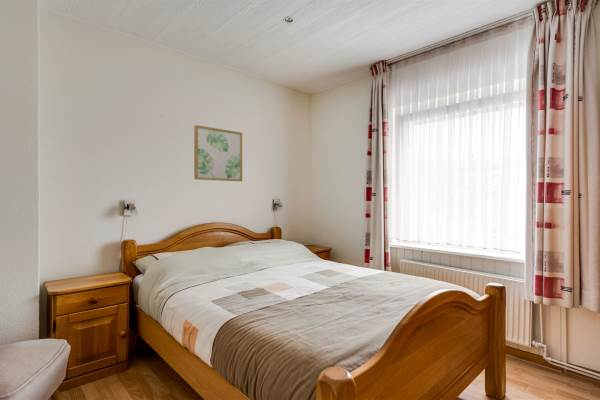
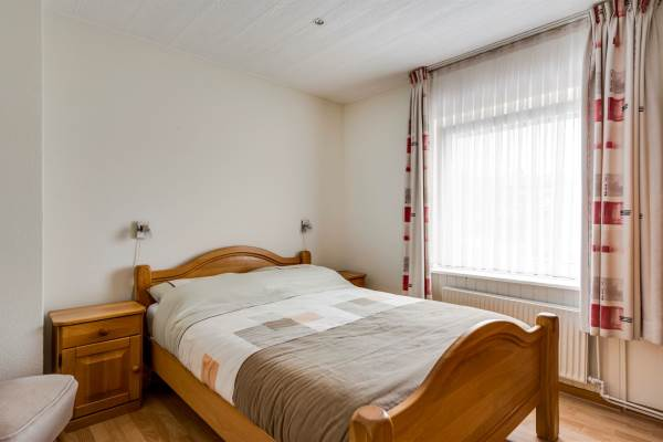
- wall art (219, 154)
